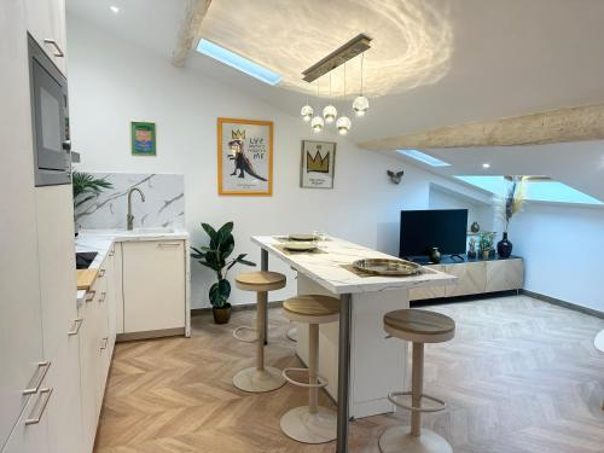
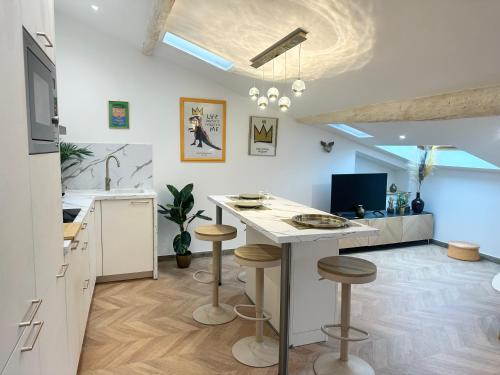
+ woven basket (463, 250)
